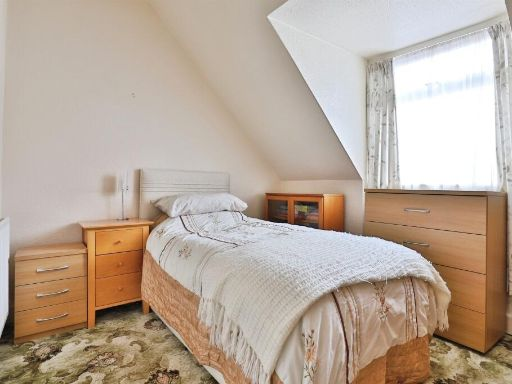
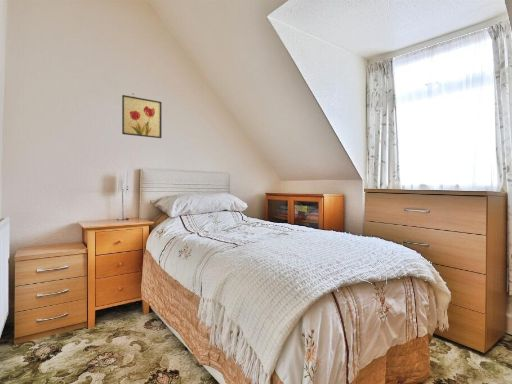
+ wall art (142, 117)
